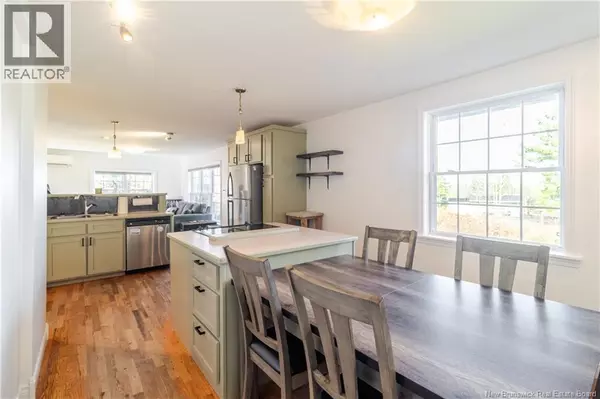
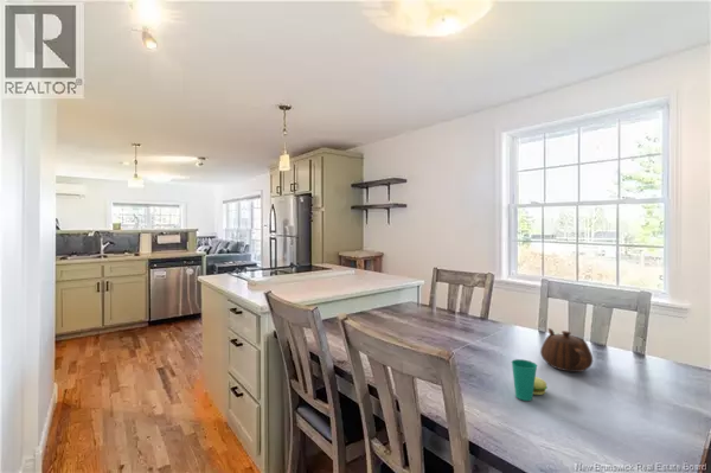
+ cup (529, 377)
+ teapot (564, 347)
